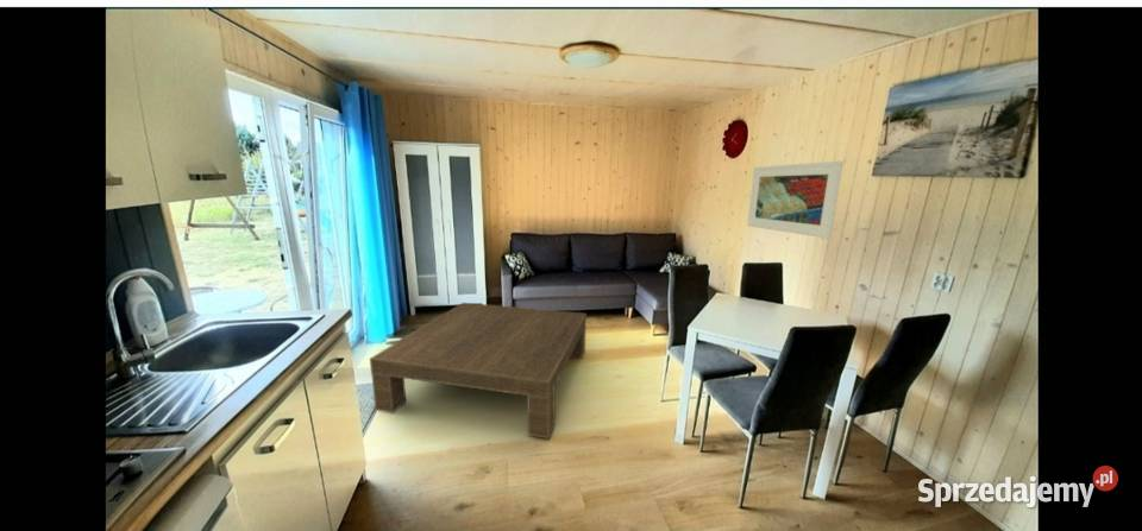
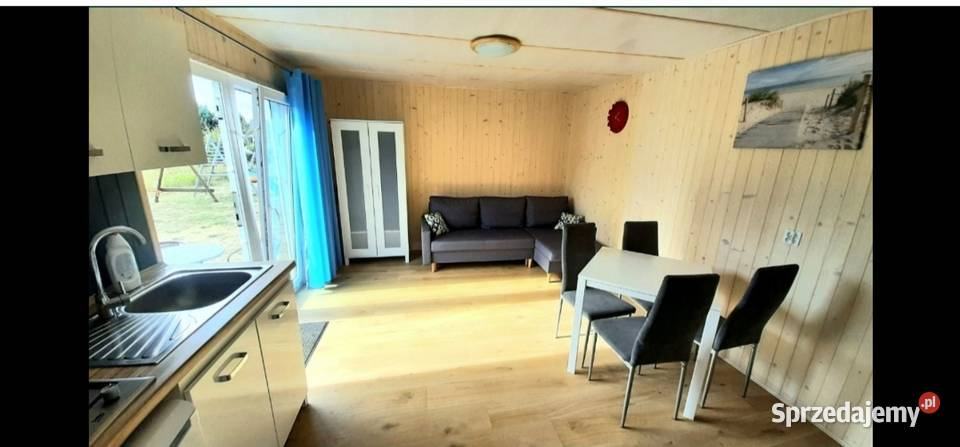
- coffee table (495, 354)
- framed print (788, 198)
